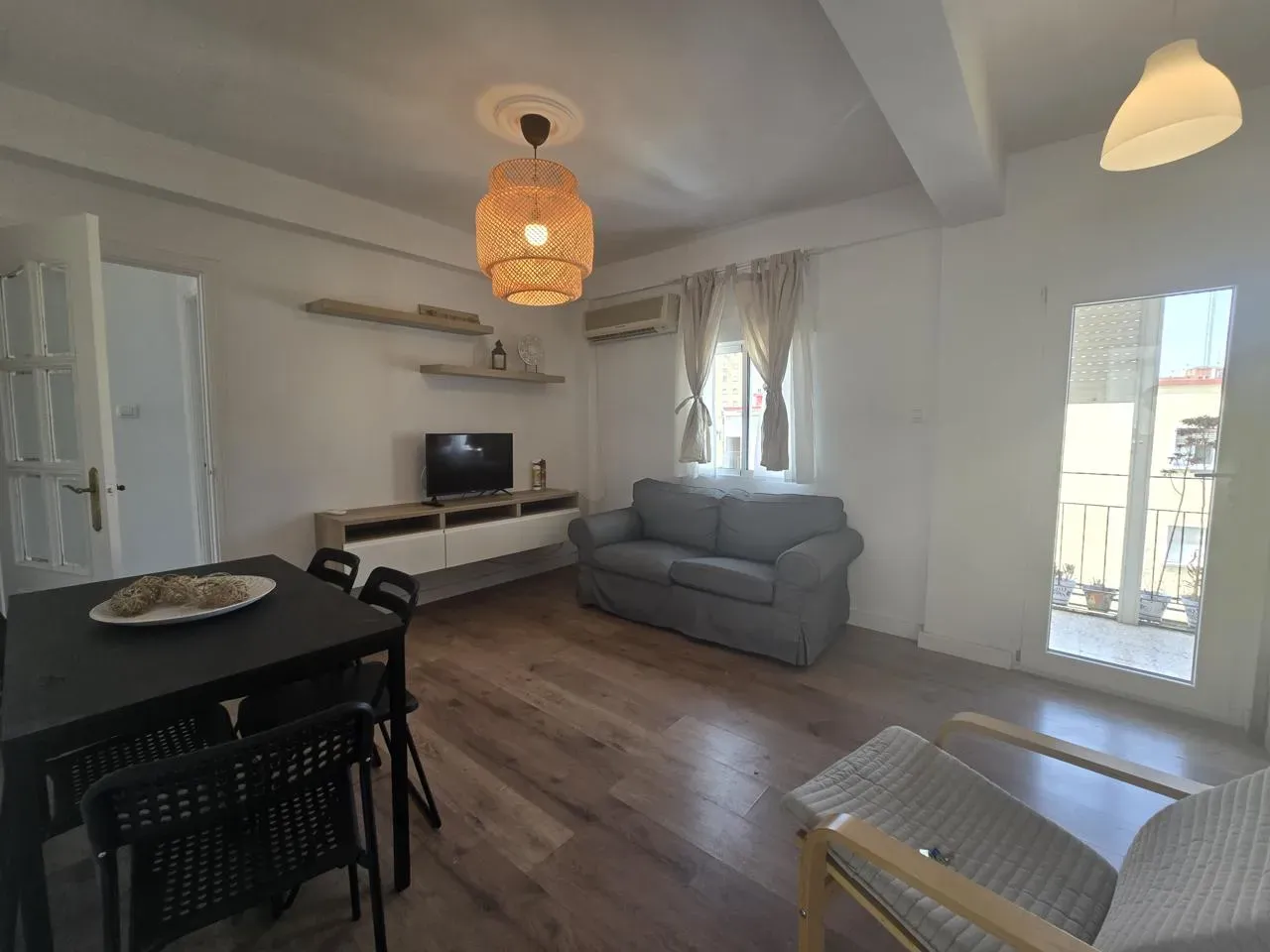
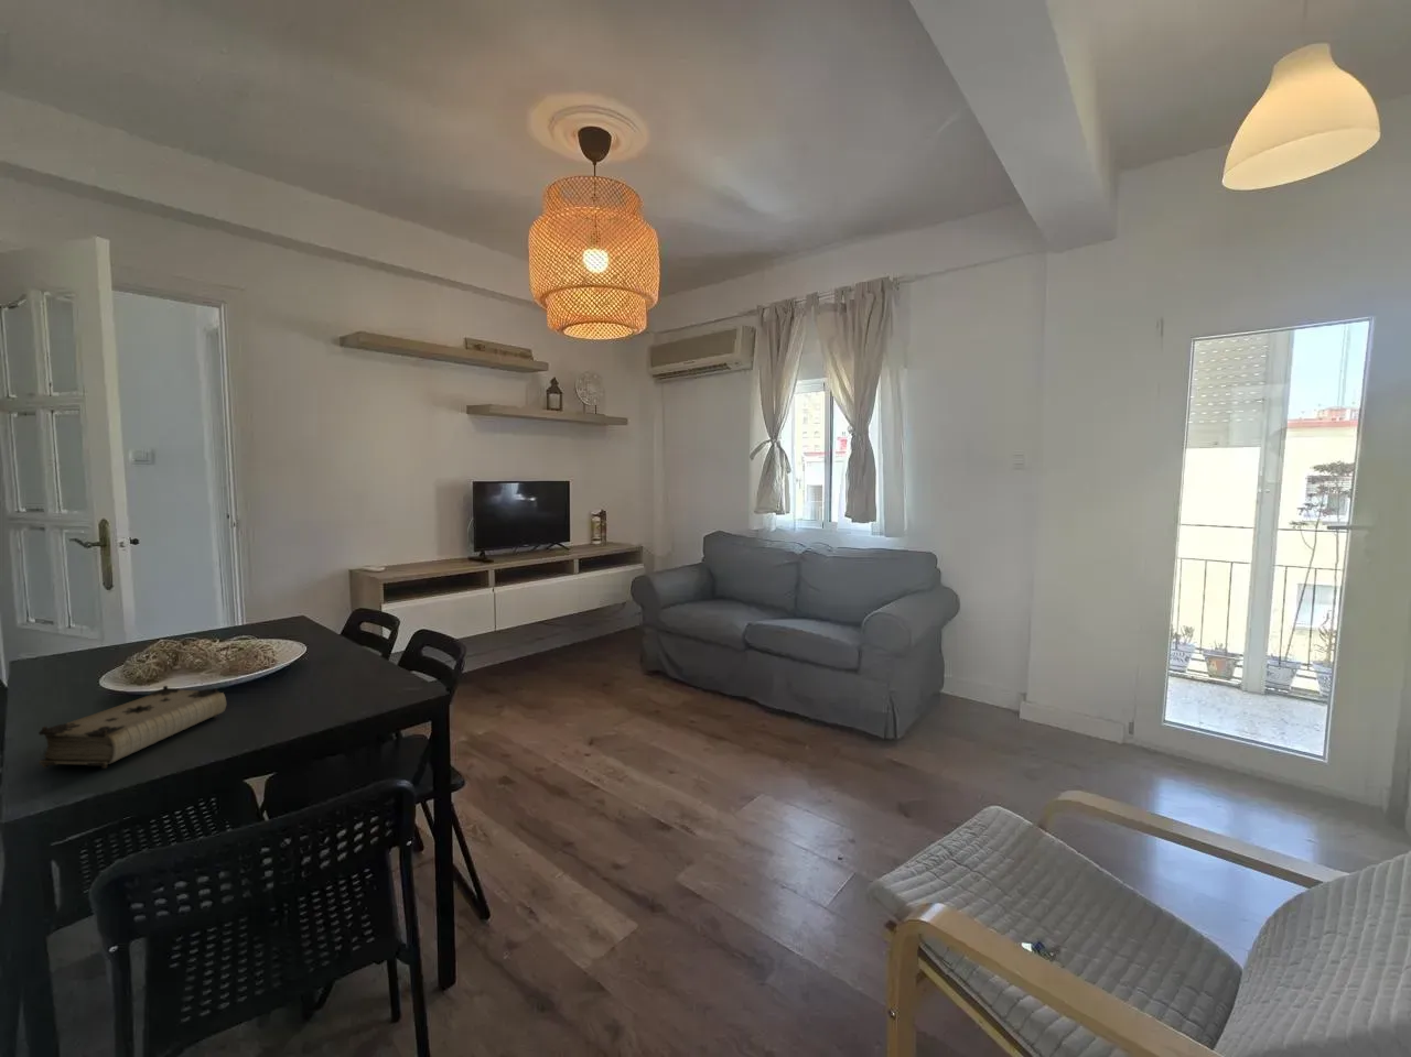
+ book (141, 722)
